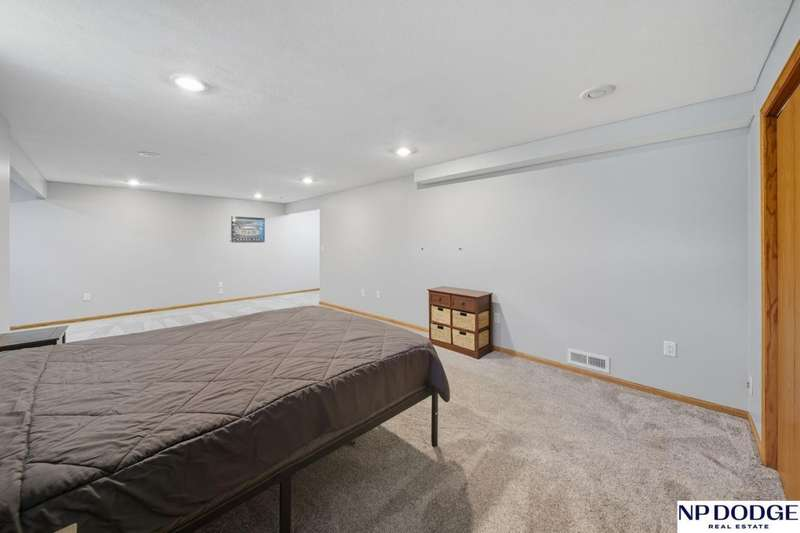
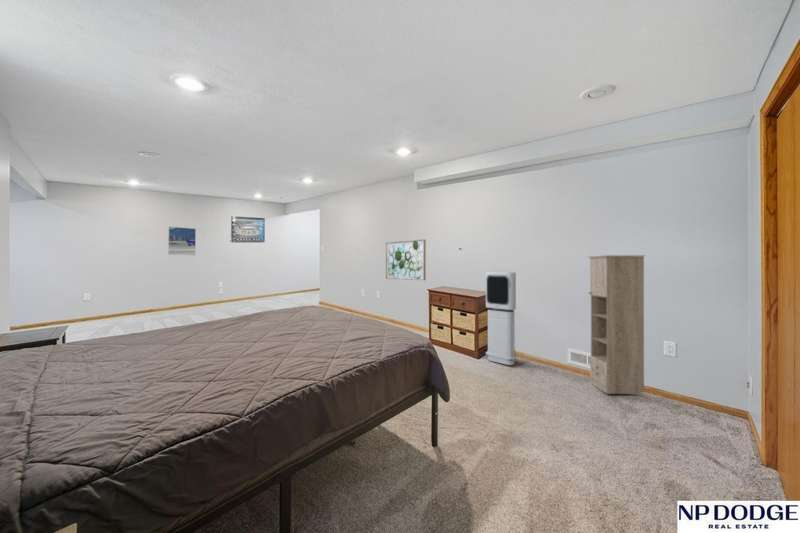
+ storage cabinet (615, 322)
+ air purifier (505, 315)
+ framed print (182, 241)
+ wall art (404, 260)
